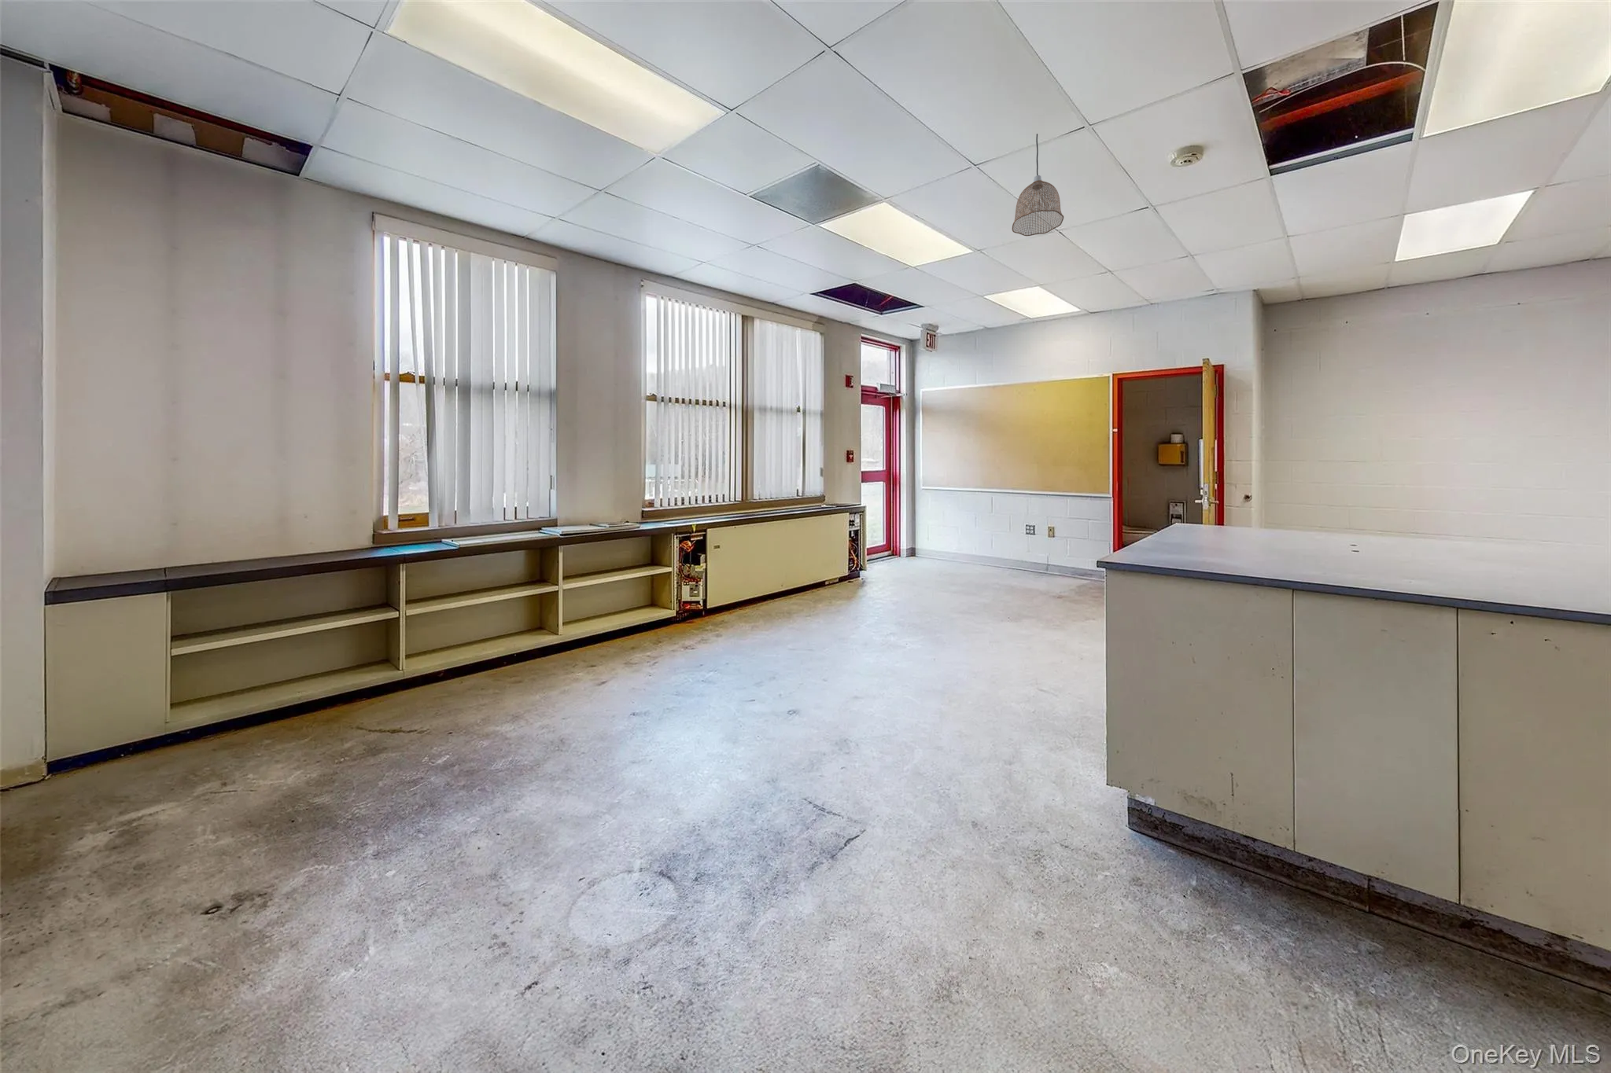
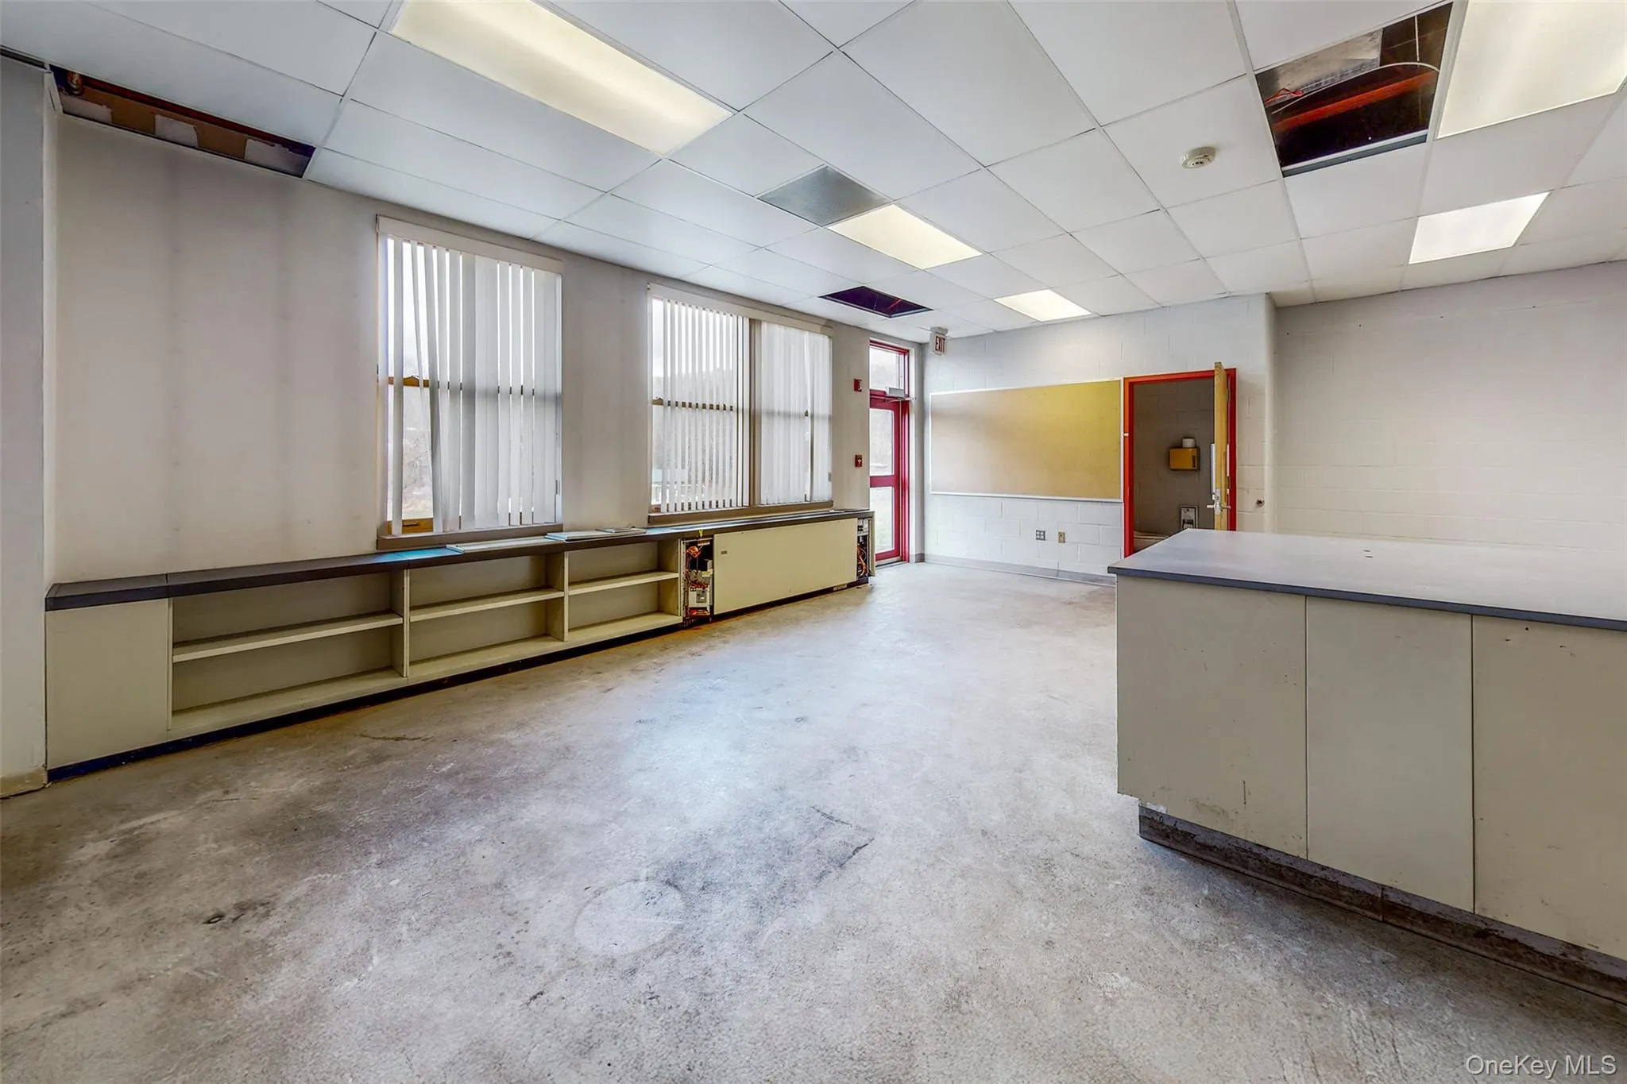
- pendant lamp (1037, 178)
